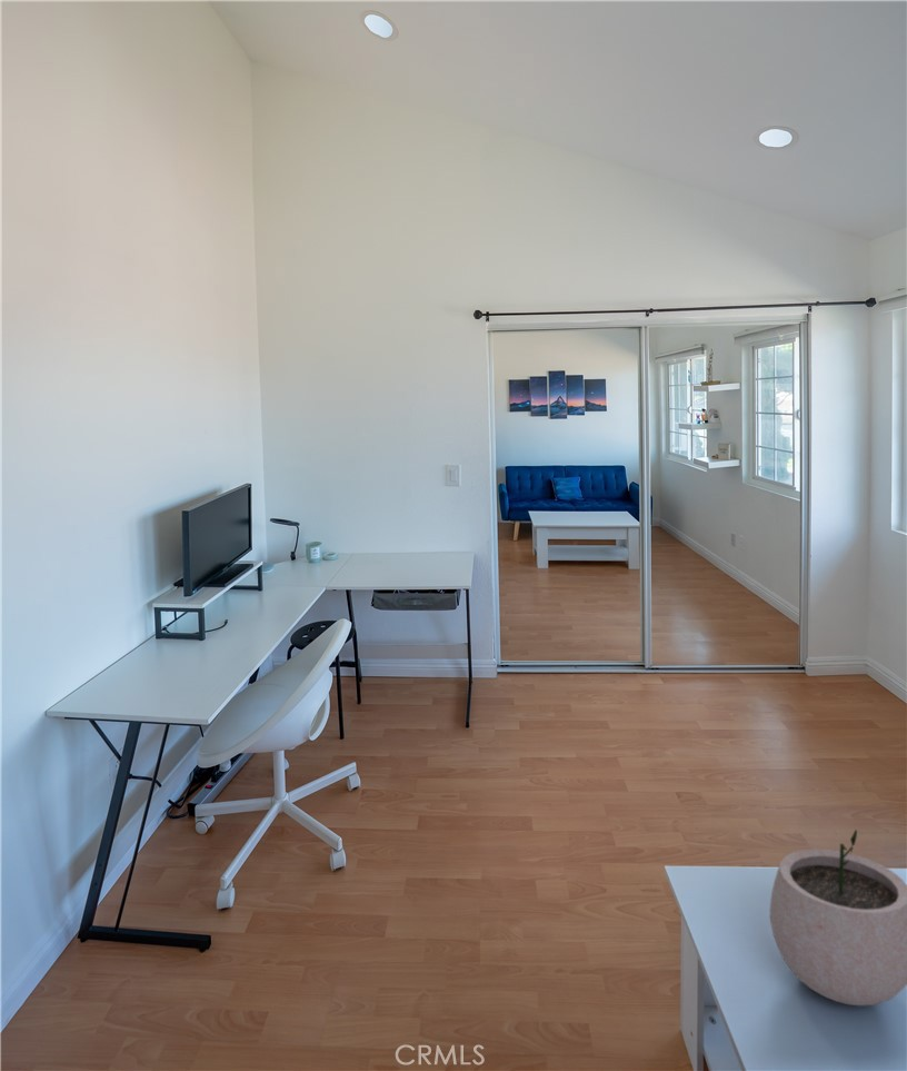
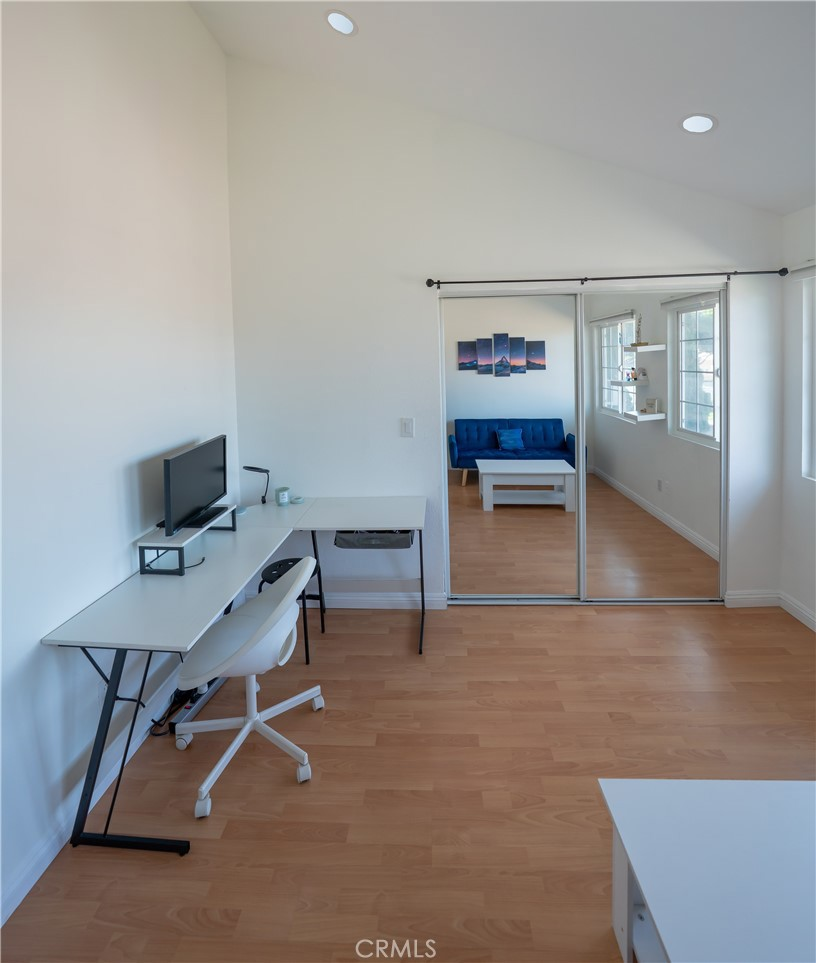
- plant pot (841, 909)
